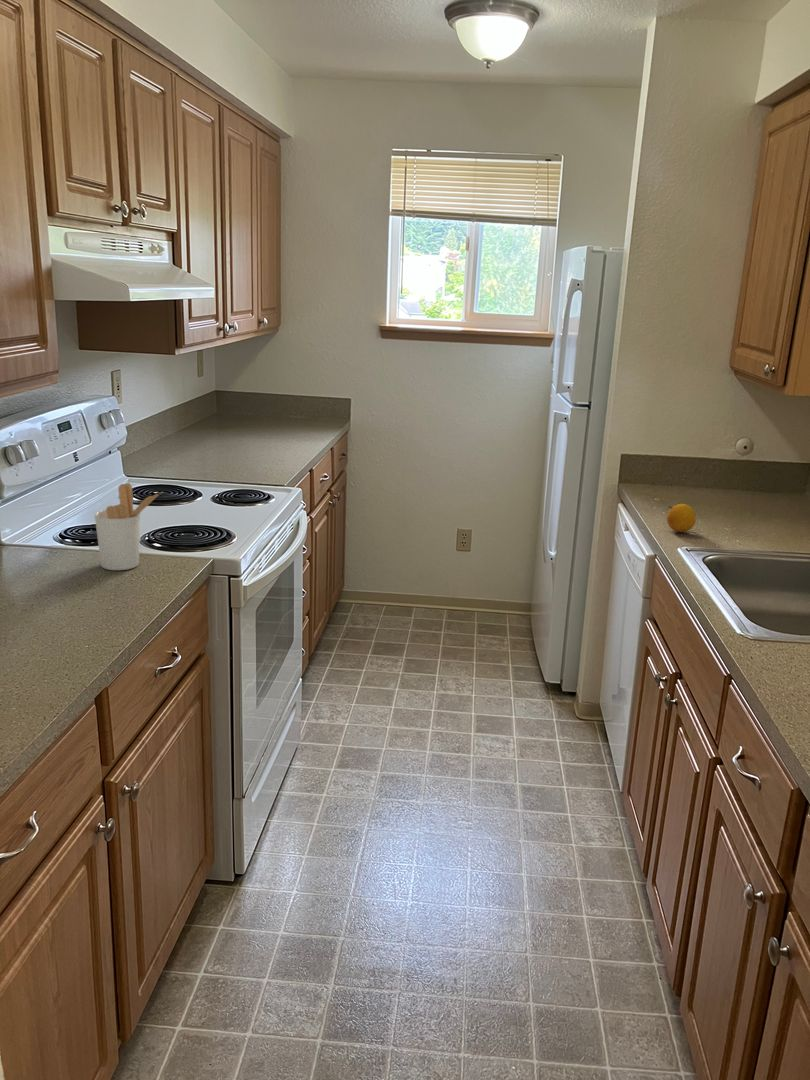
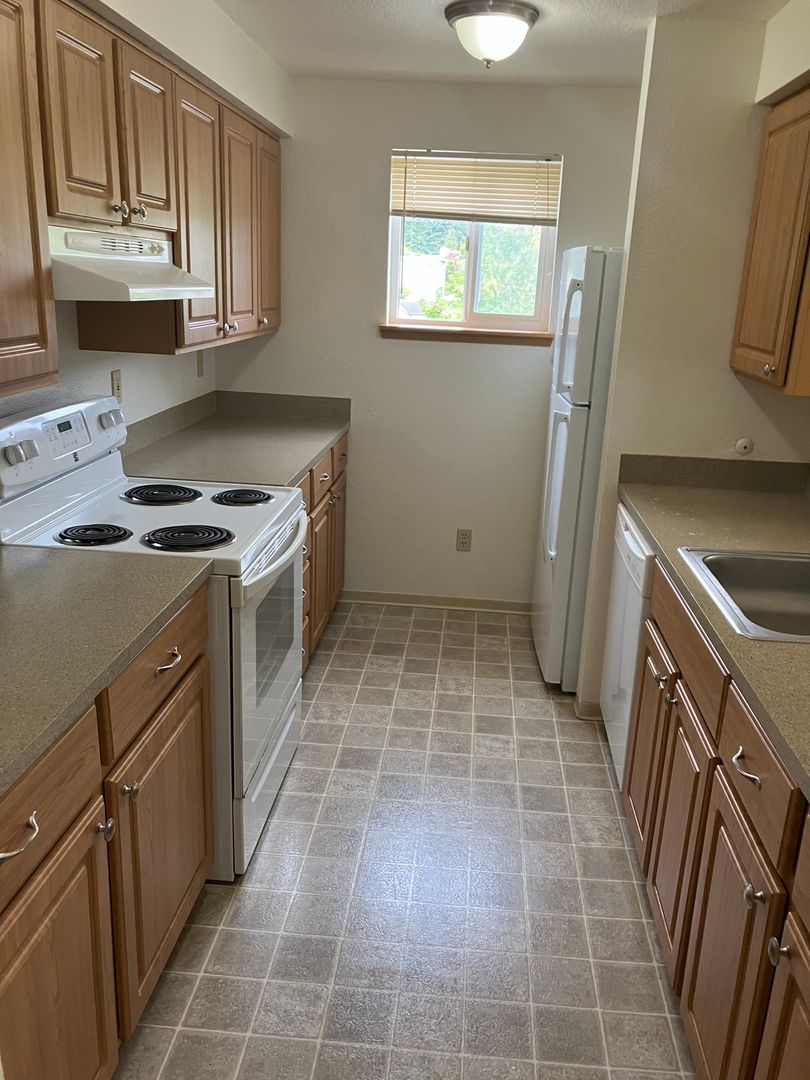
- utensil holder (129, 527)
- fruit (681, 518)
